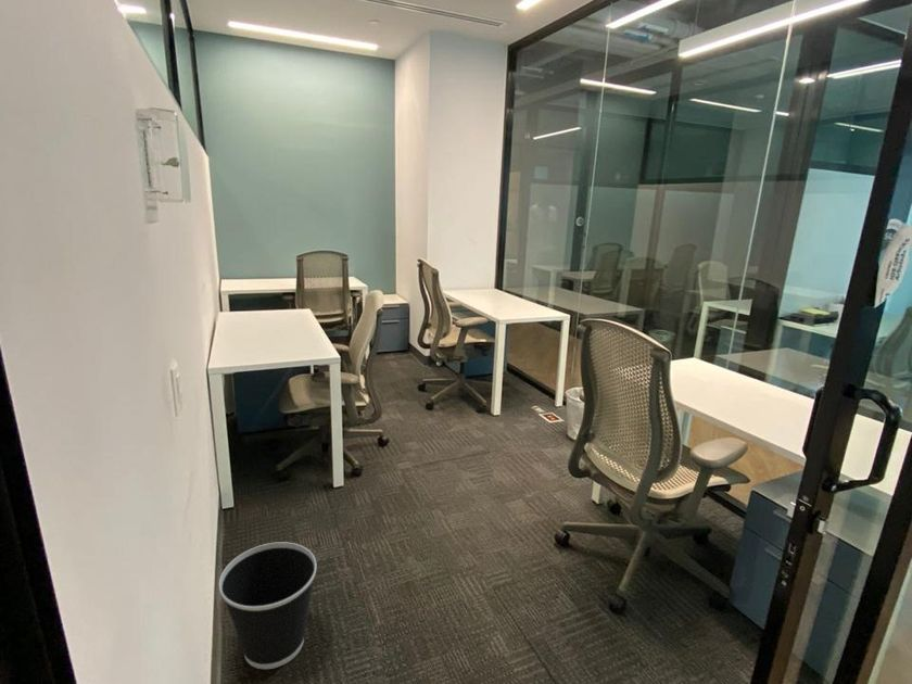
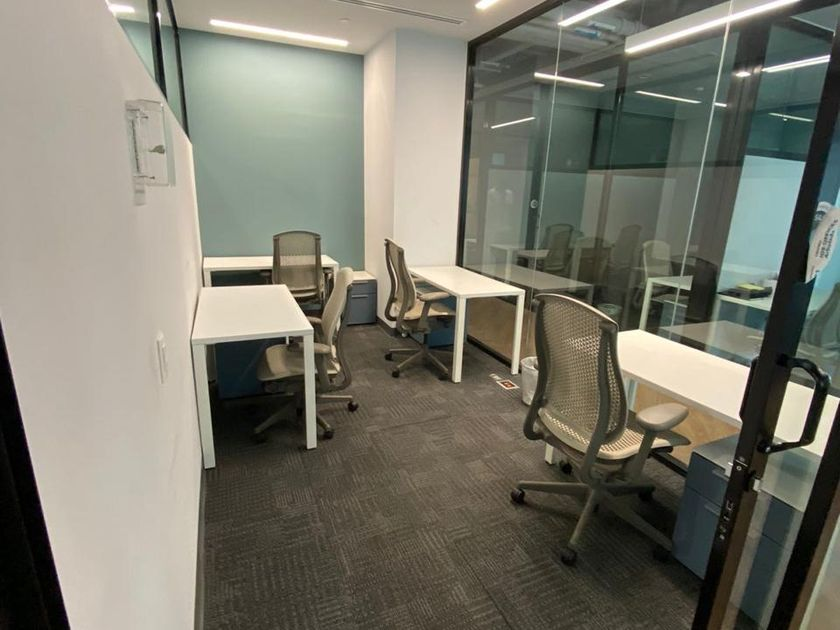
- wastebasket (271, 608)
